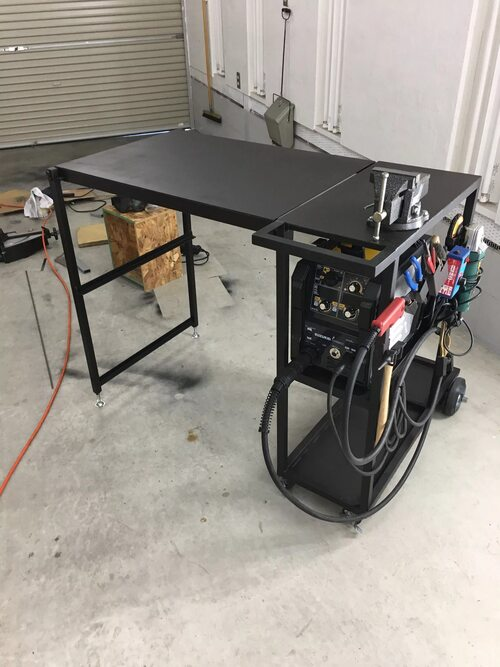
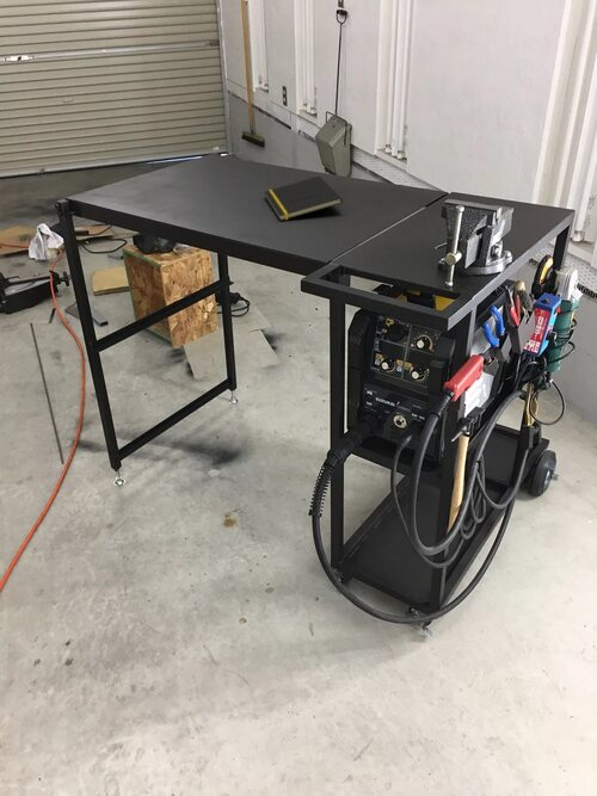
+ notepad (301, 197)
